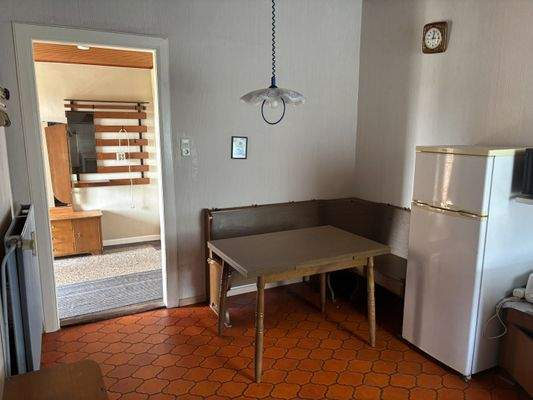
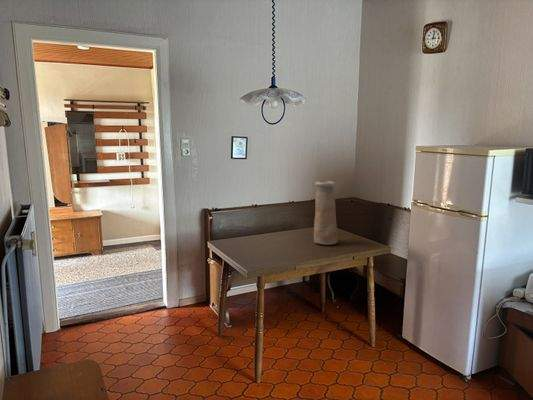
+ vase (326, 212)
